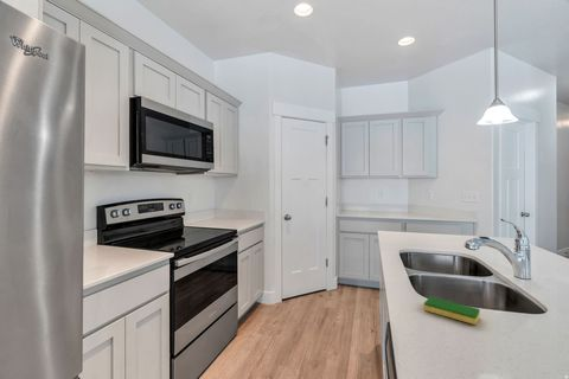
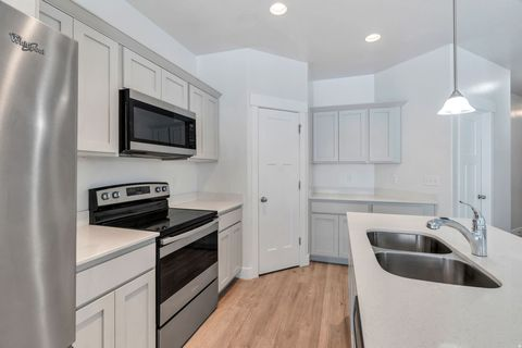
- dish sponge (450, 309)
